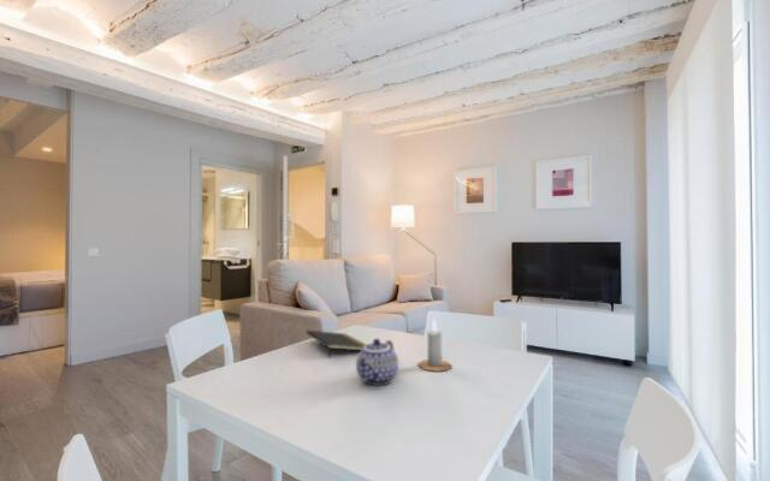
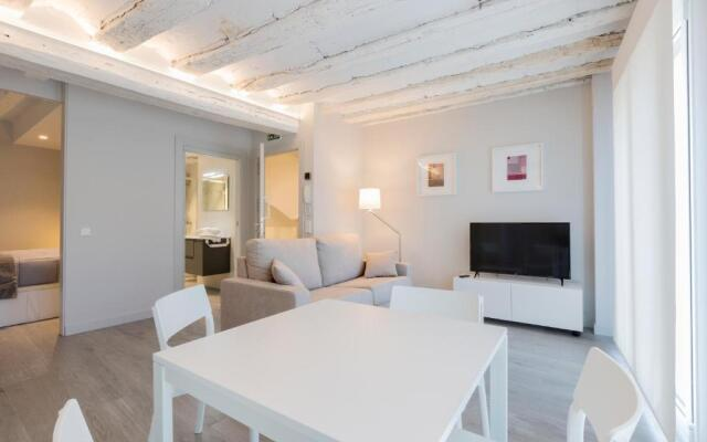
- candle (434, 342)
- notepad (337, 339)
- teapot (377, 360)
